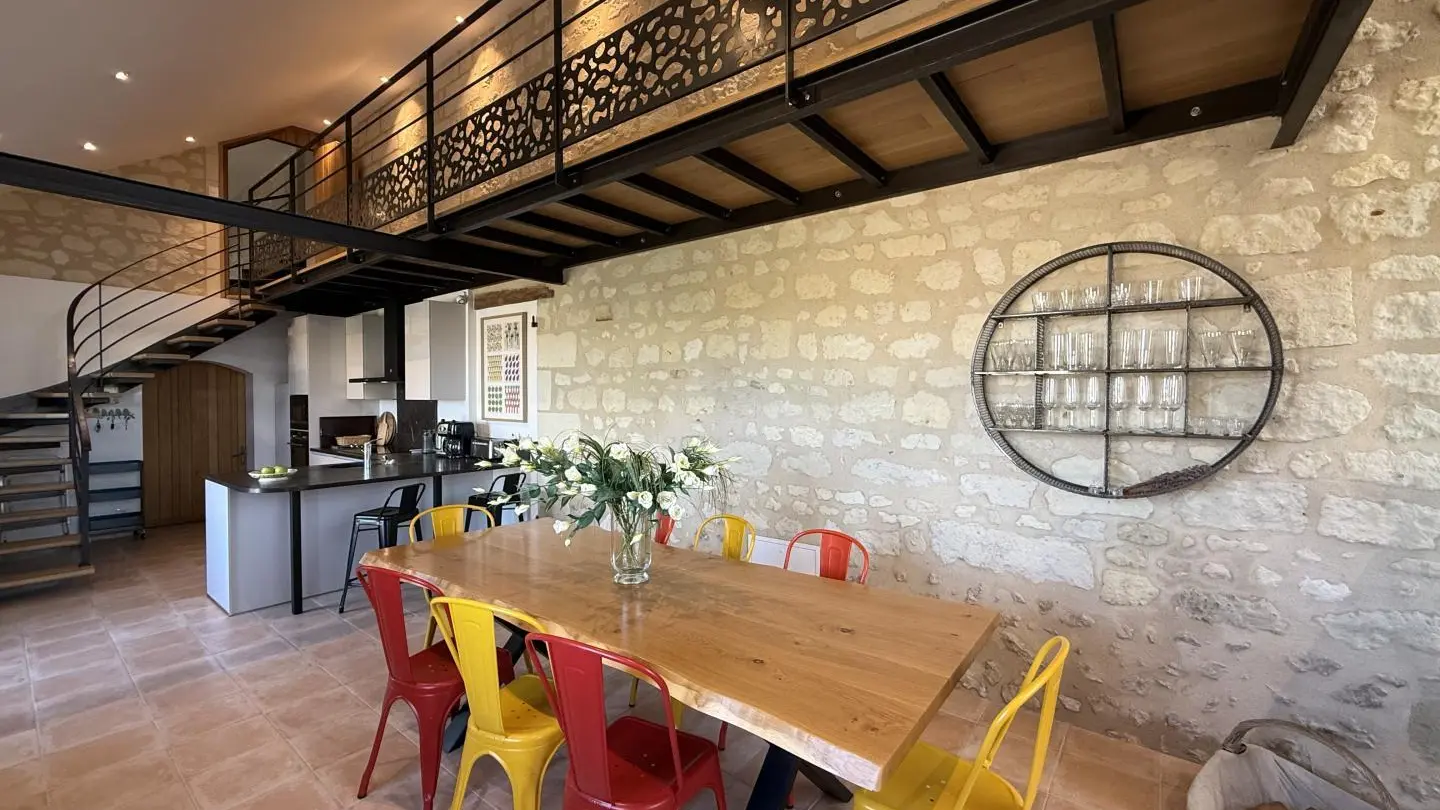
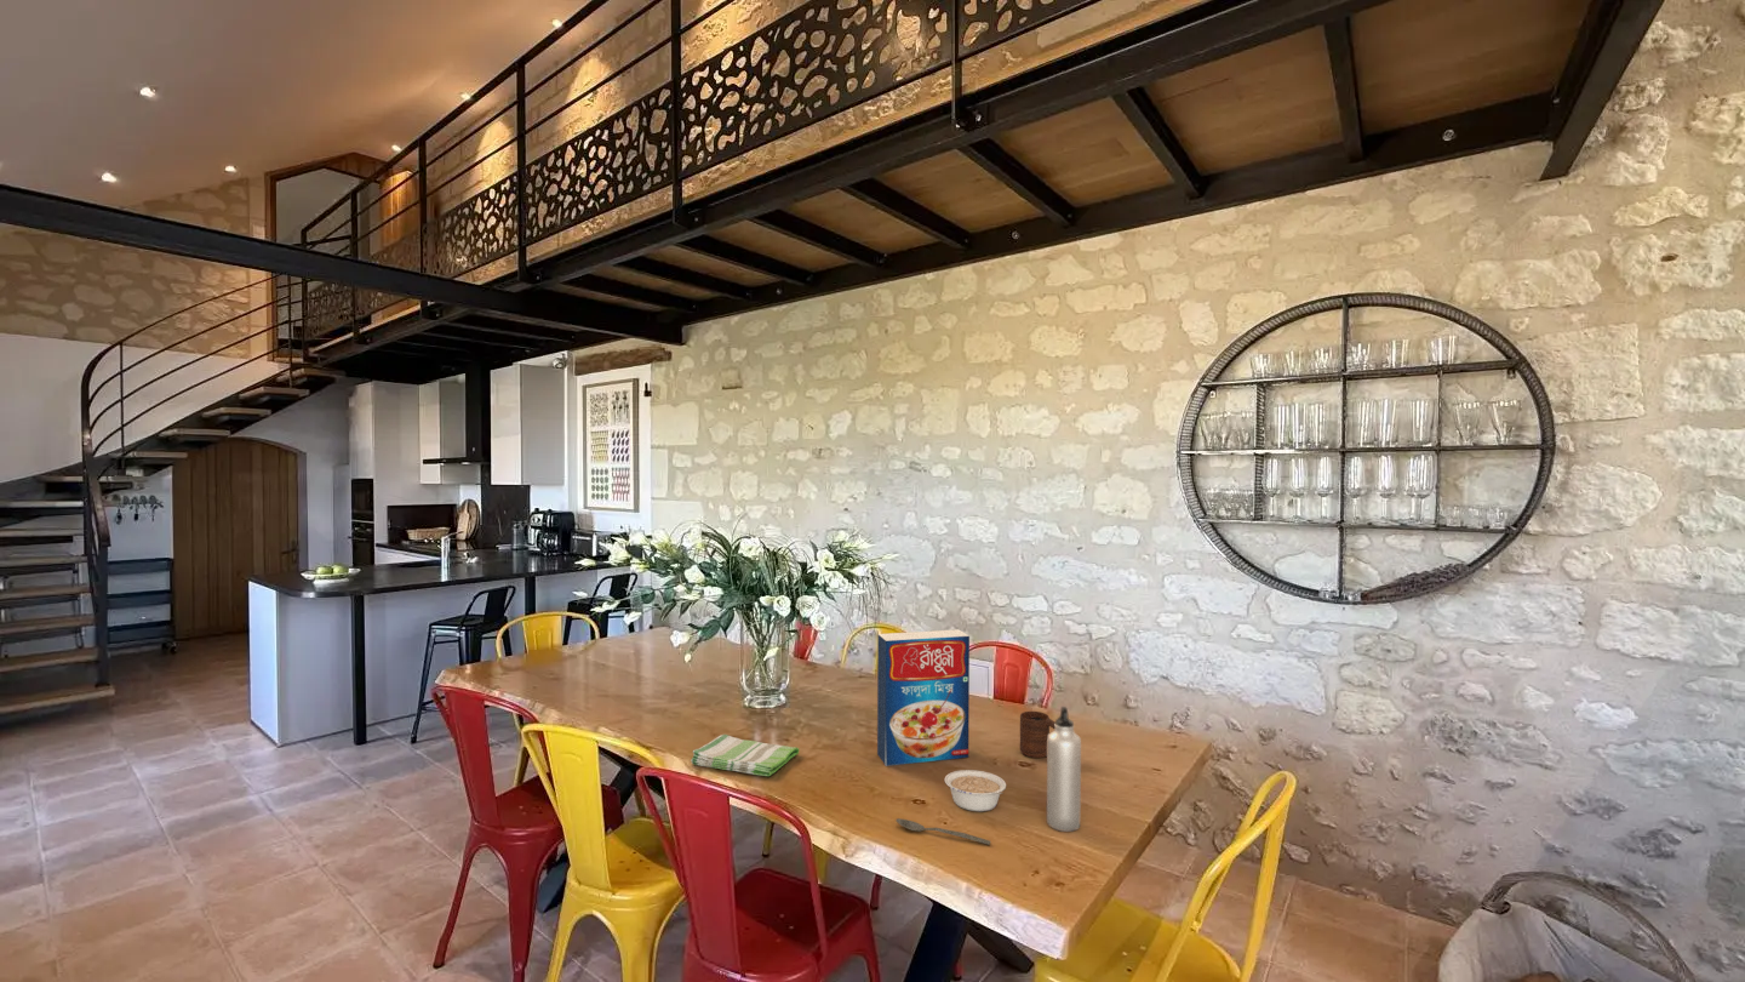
+ legume (977, 790)
+ cereal box (922, 695)
+ cup (1039, 735)
+ spoon (942, 830)
+ dish towel (745, 752)
+ water bottle (1064, 765)
